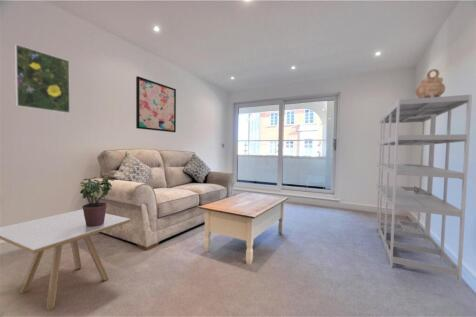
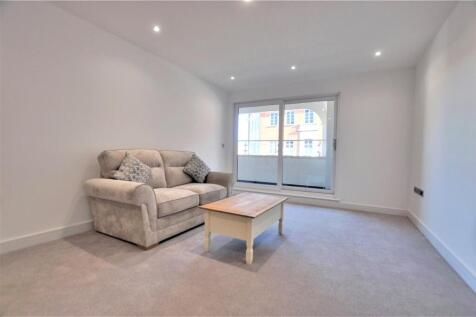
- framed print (44, 81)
- wall art (157, 107)
- ceramic vessel (429, 84)
- side table (60, 254)
- potted plant (96, 200)
- shelving unit (409, 175)
